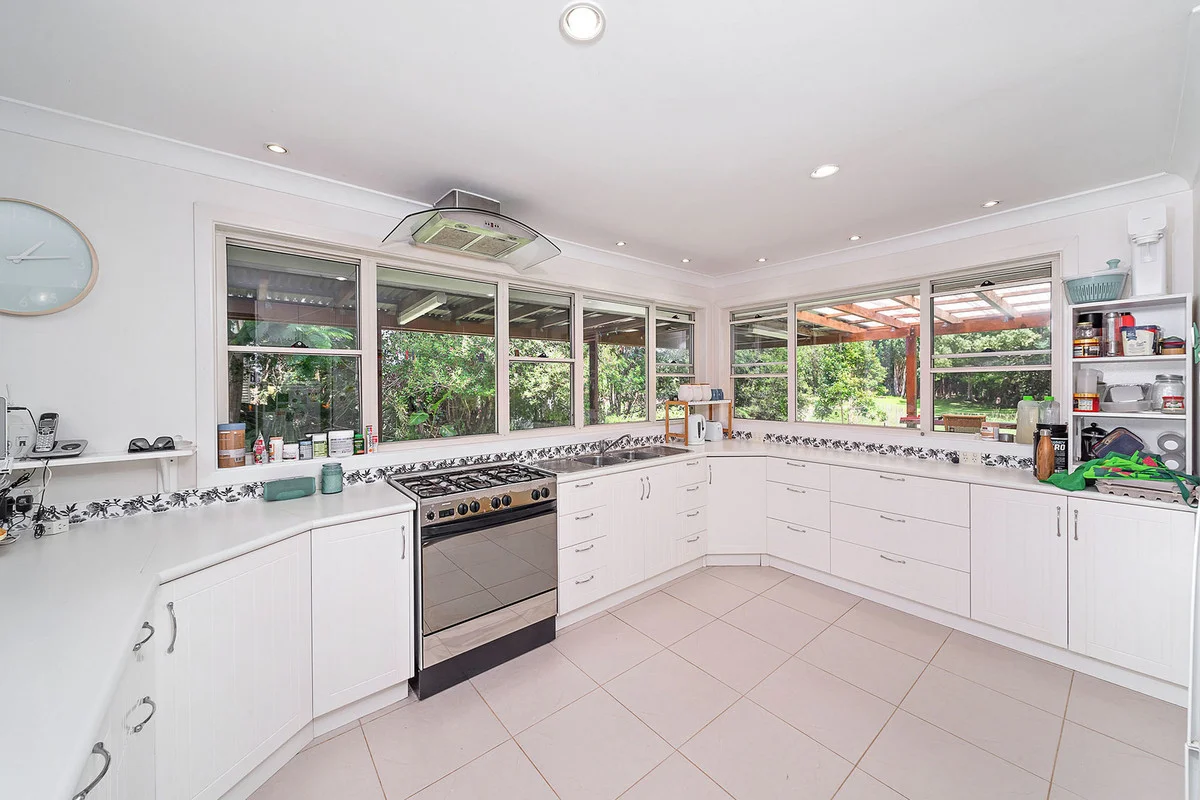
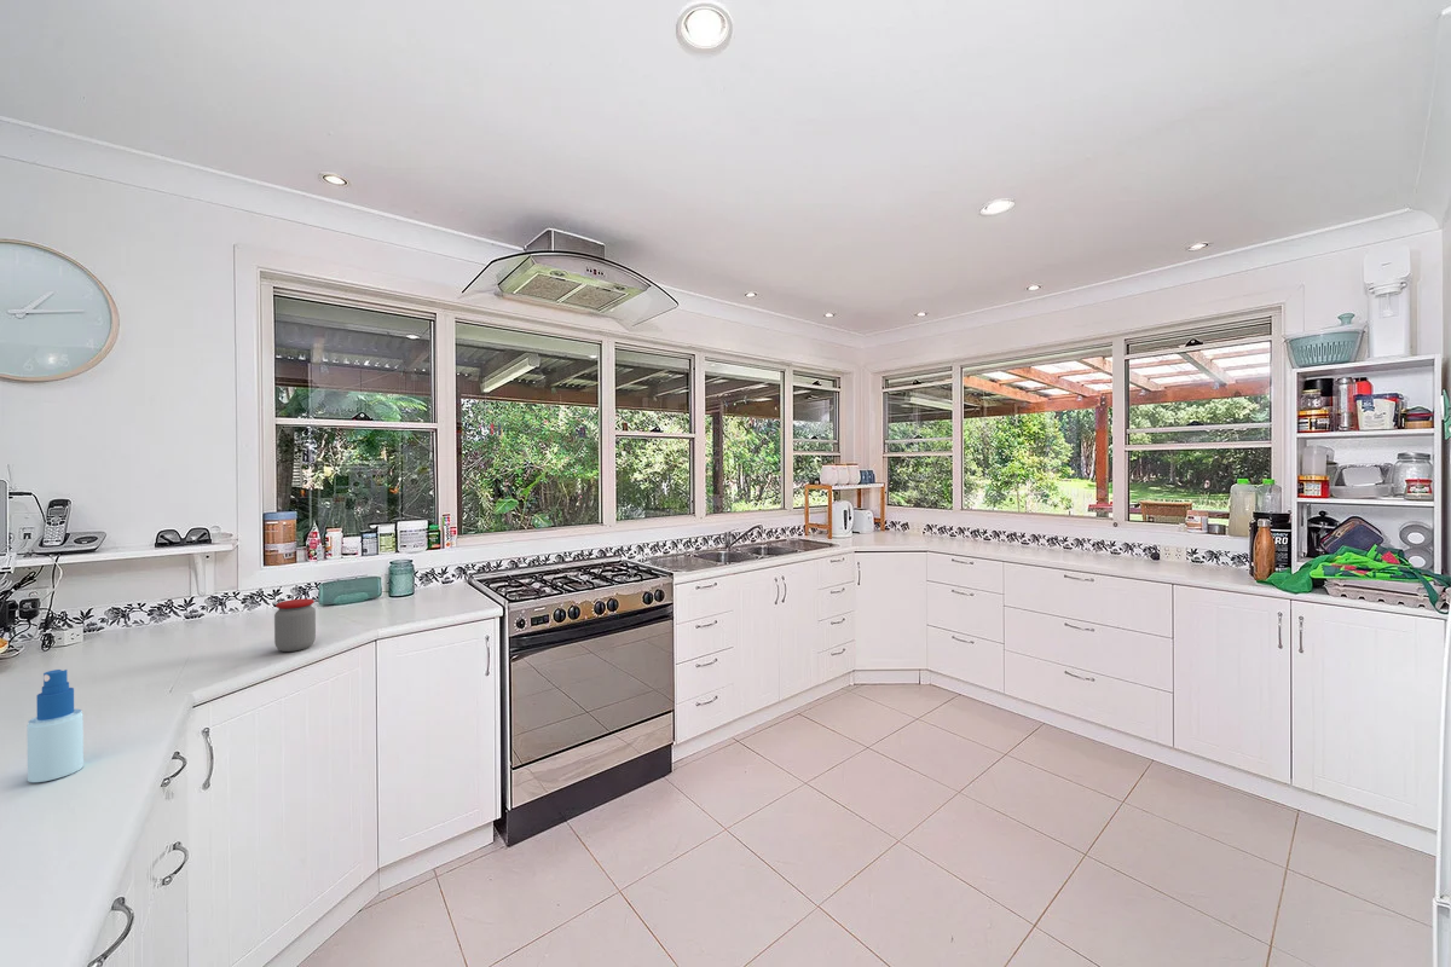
+ spray bottle (56, 722)
+ jar (295, 624)
